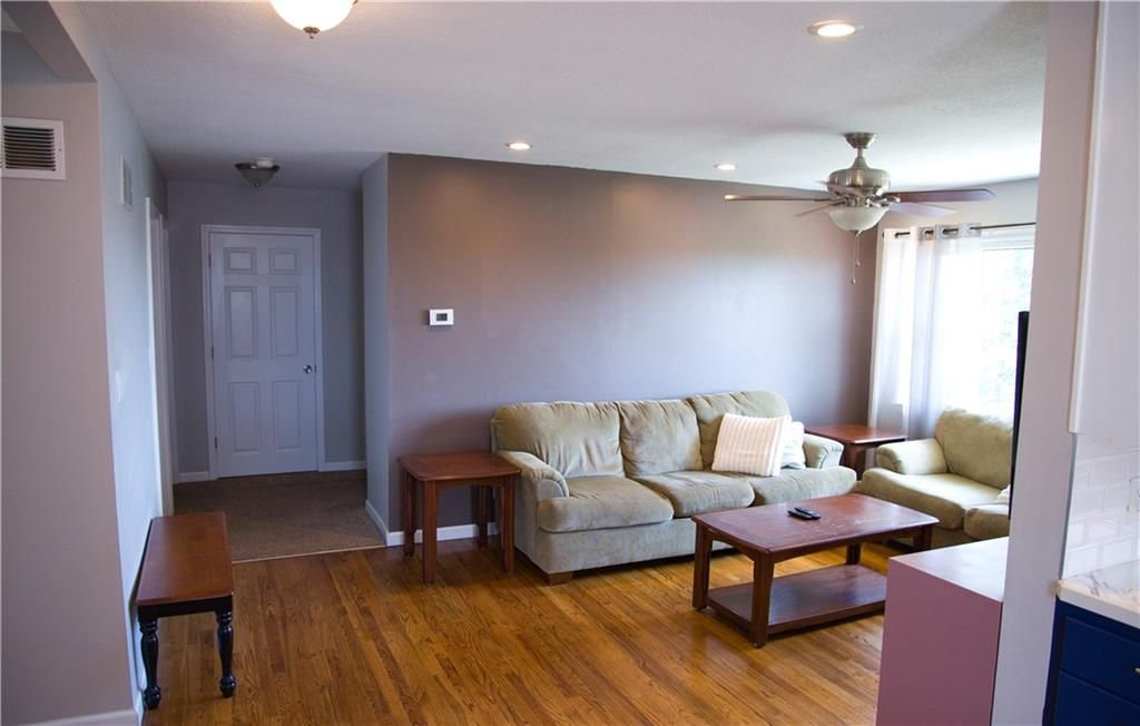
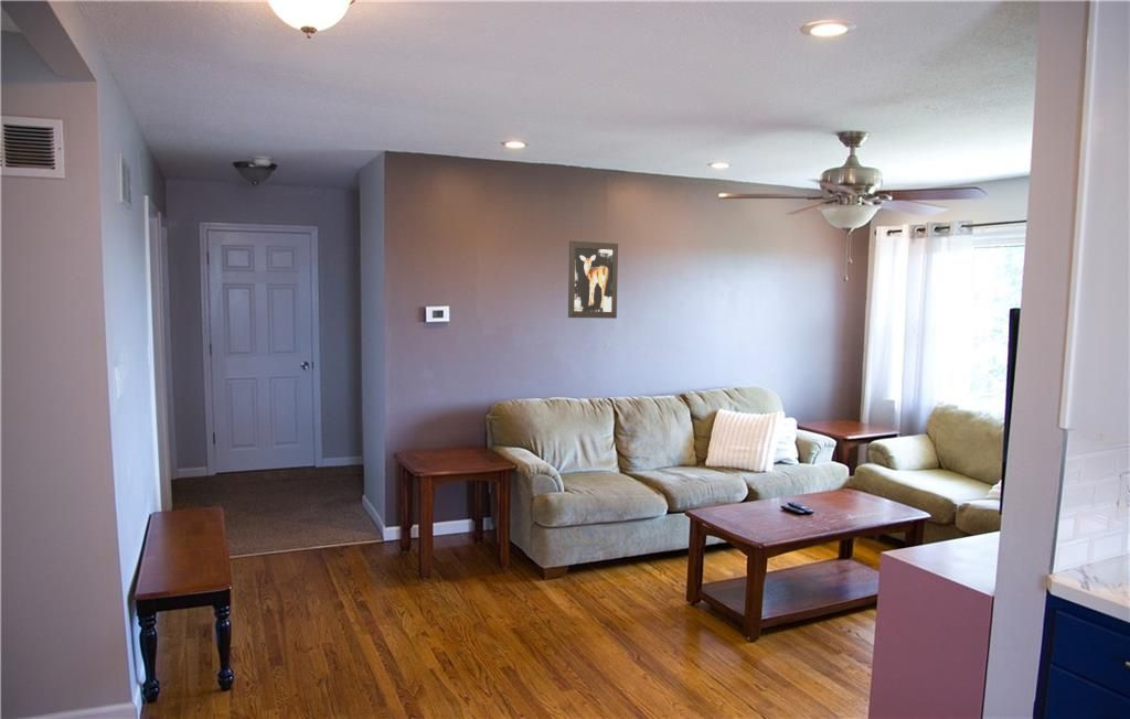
+ wall art (593, 280)
